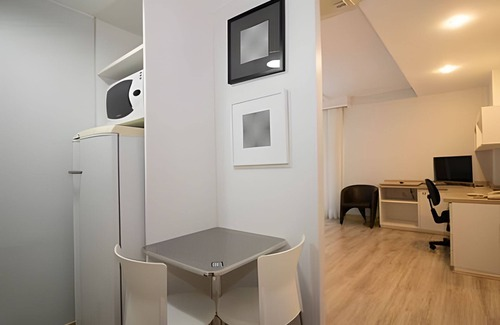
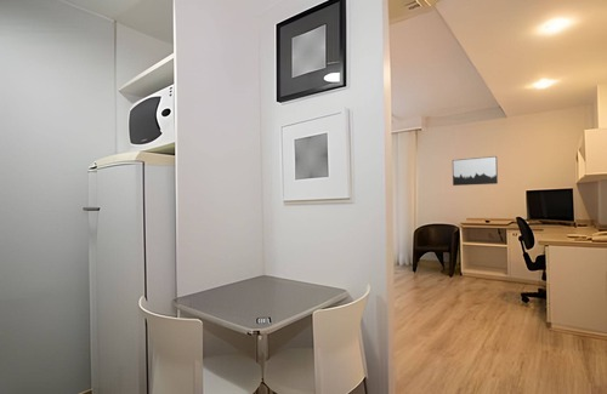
+ wall art (473, 171)
